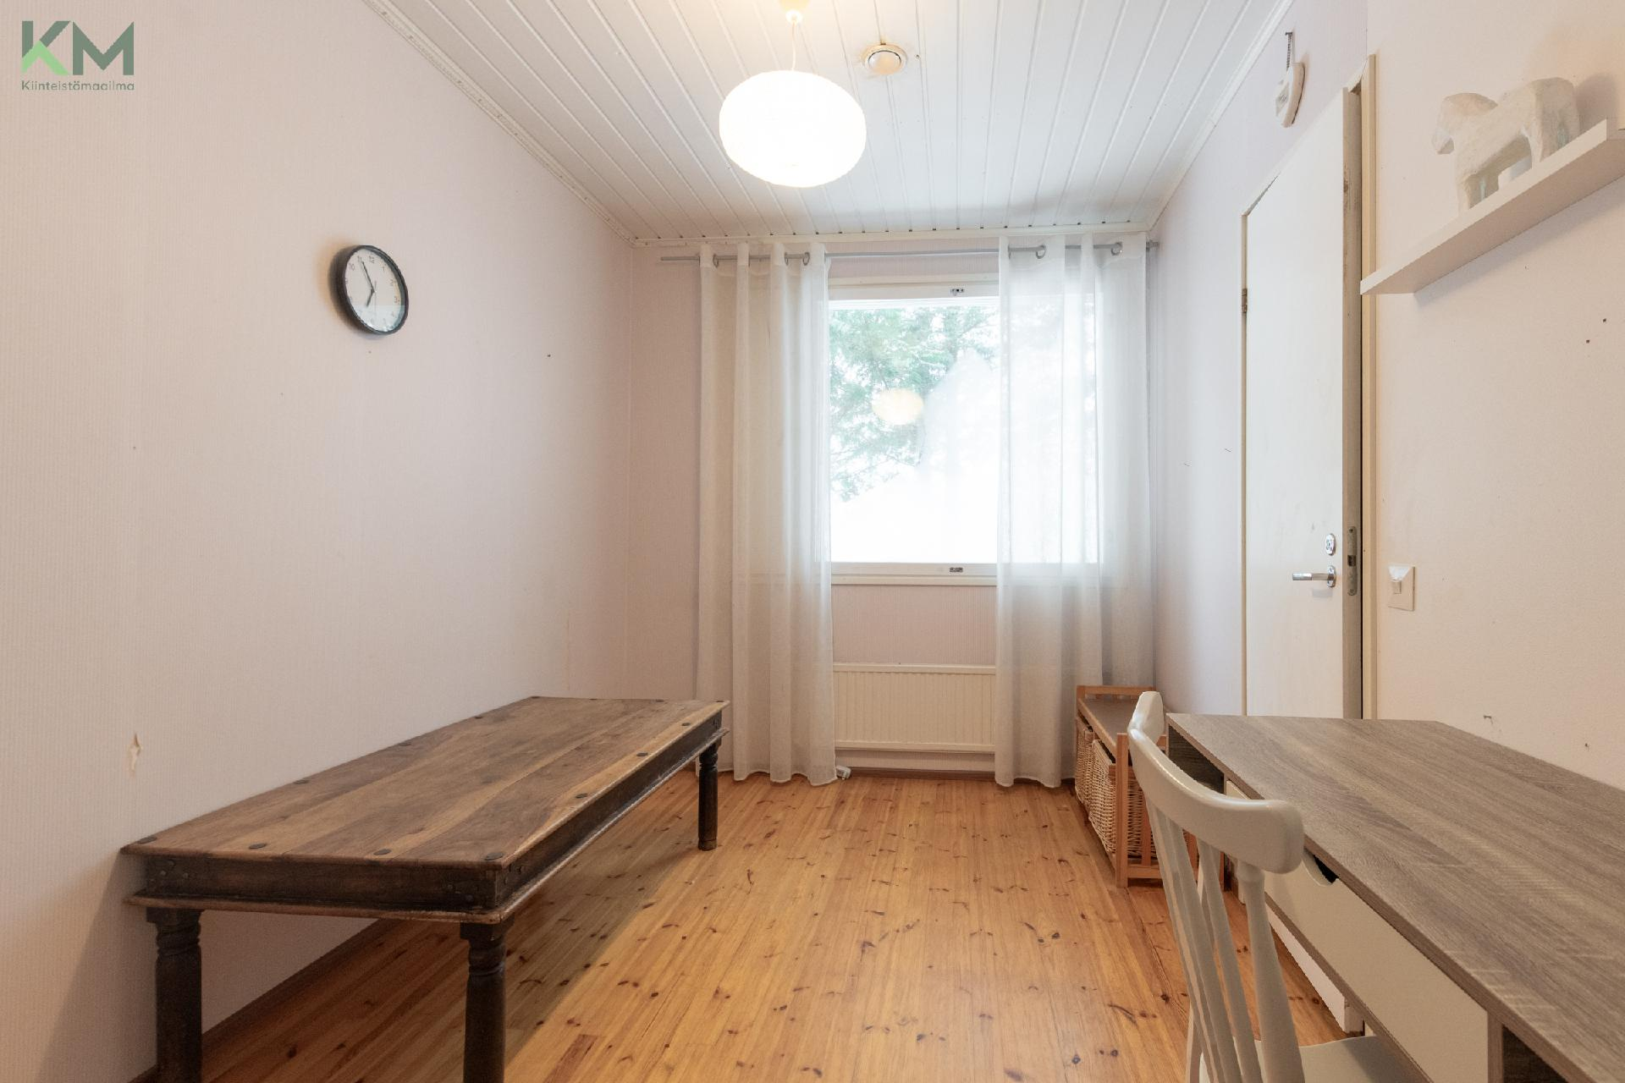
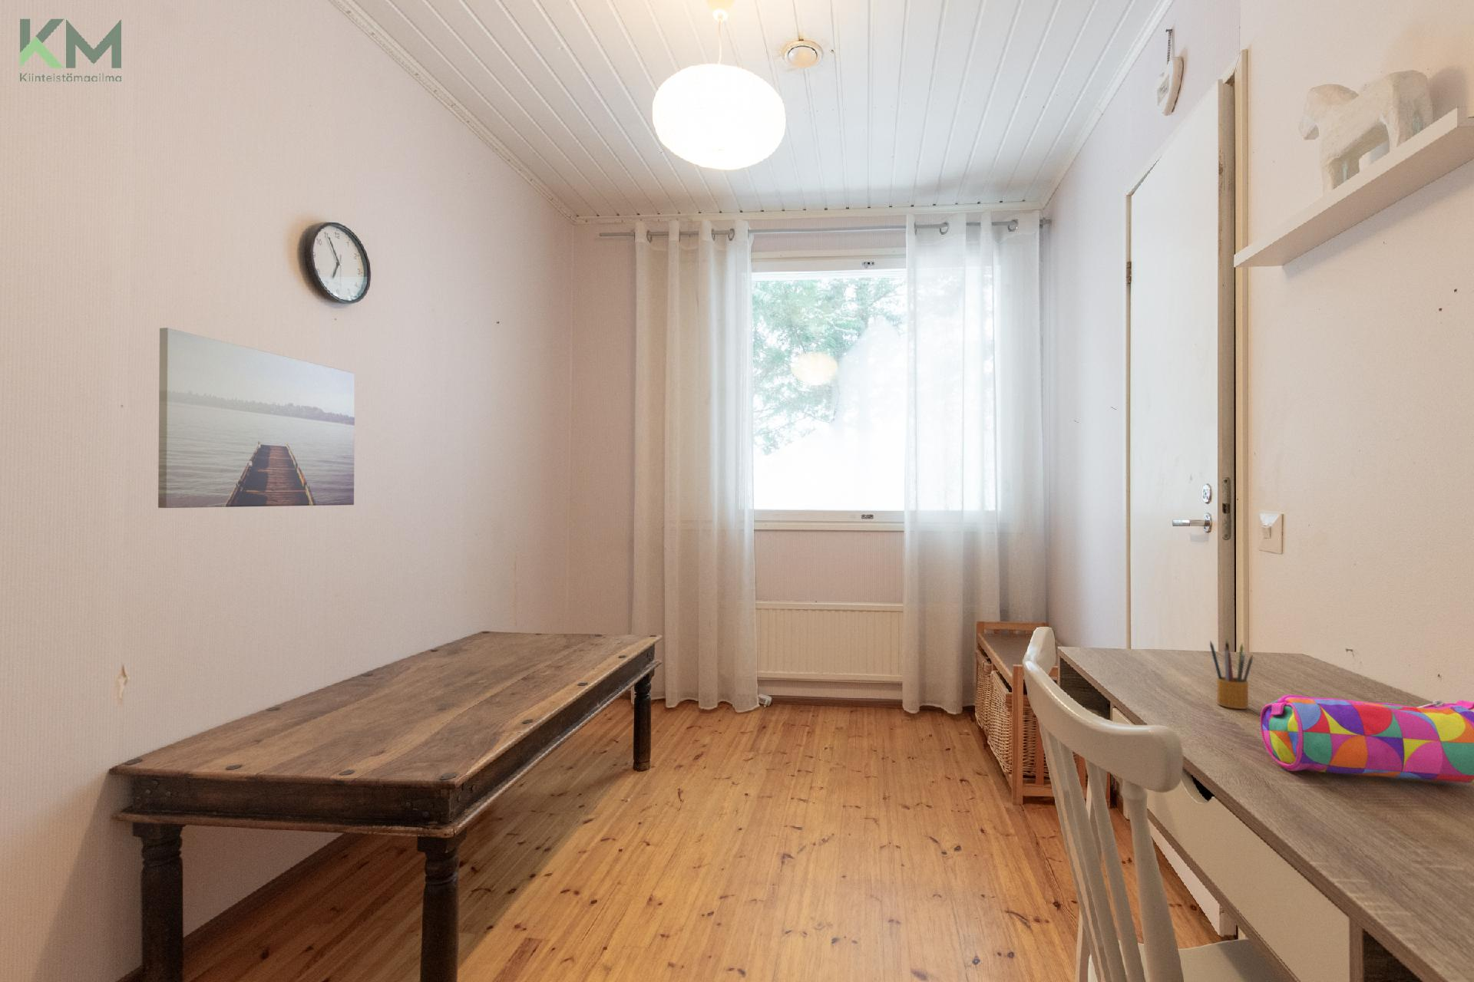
+ pencil box (1231, 672)
+ pencil case (1373, 735)
+ wall art (271, 430)
